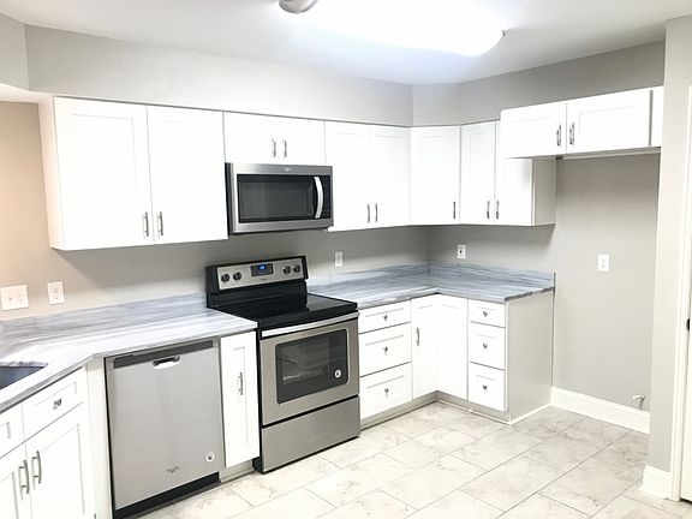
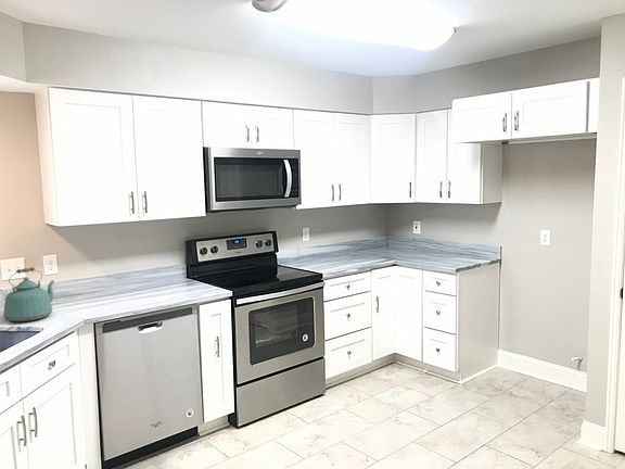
+ kettle (30, 292)
